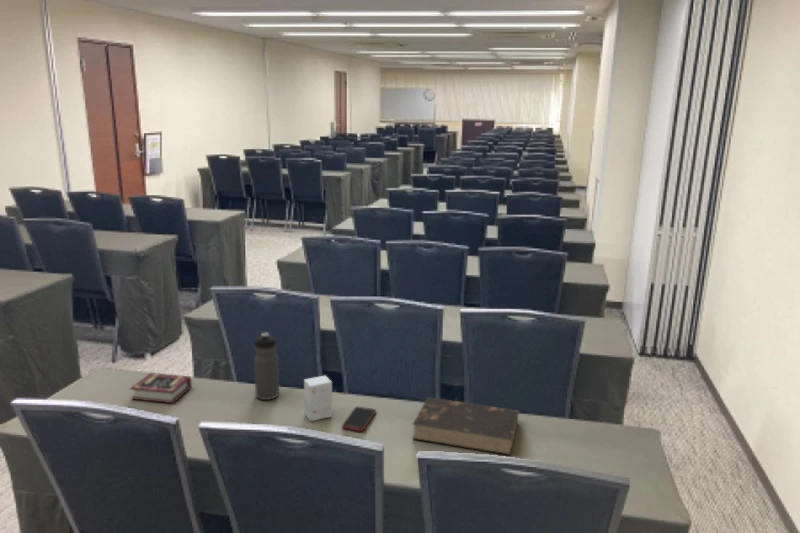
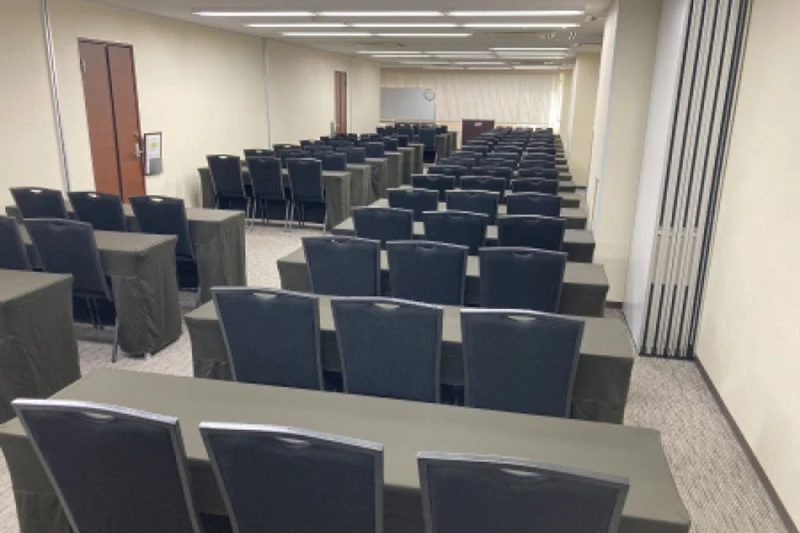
- book (466, 422)
- cell phone (359, 418)
- book (161, 386)
- water bottle (266, 364)
- small box (318, 397)
